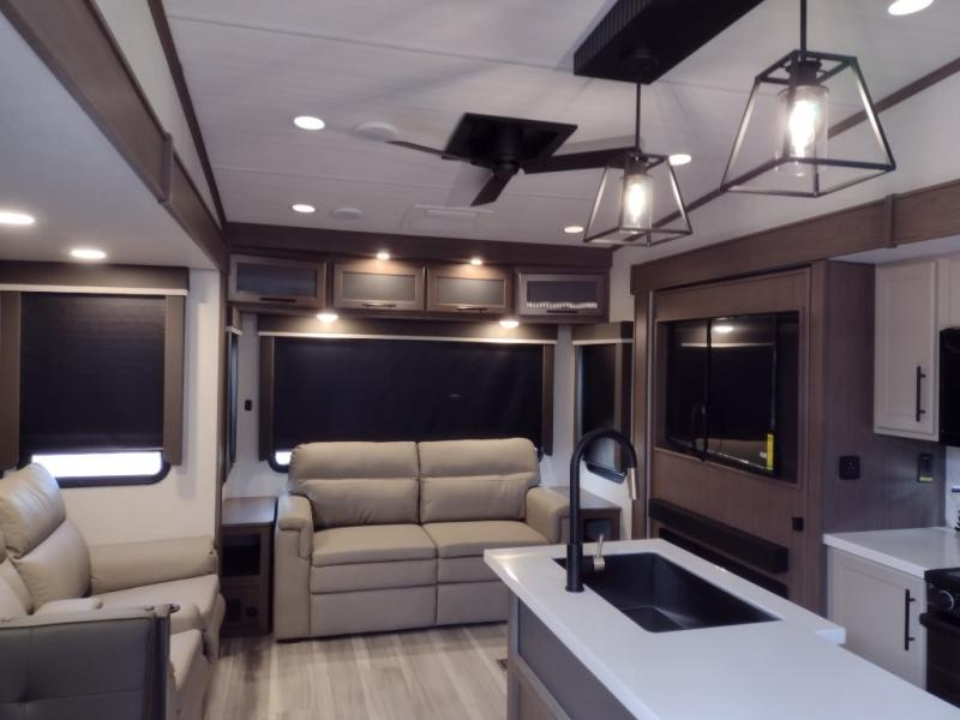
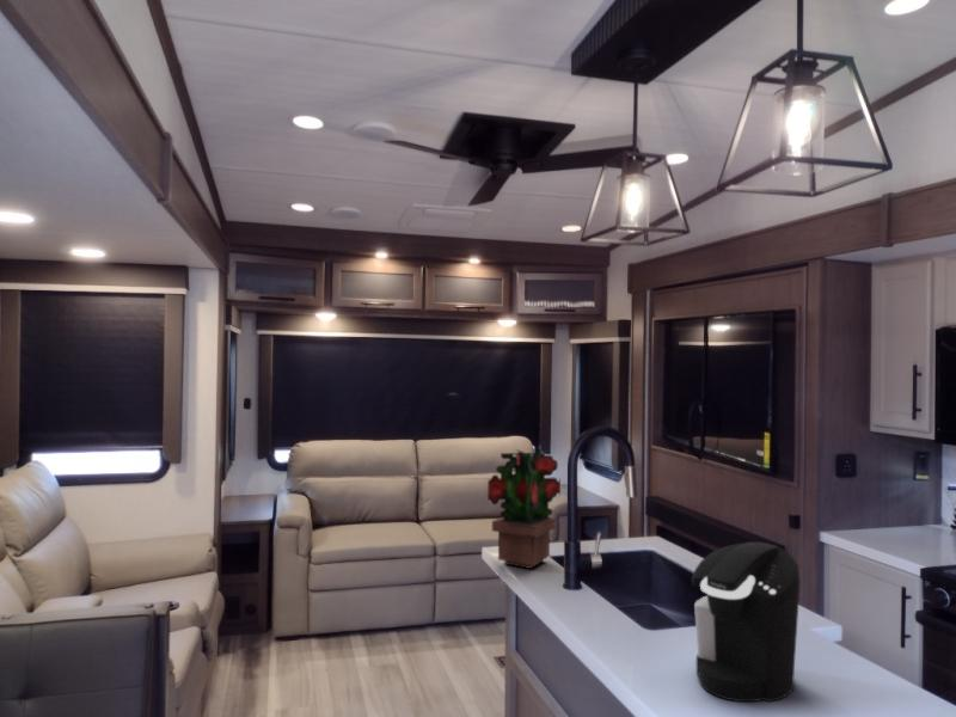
+ potted plant (523, 507)
+ coffee maker (741, 614)
